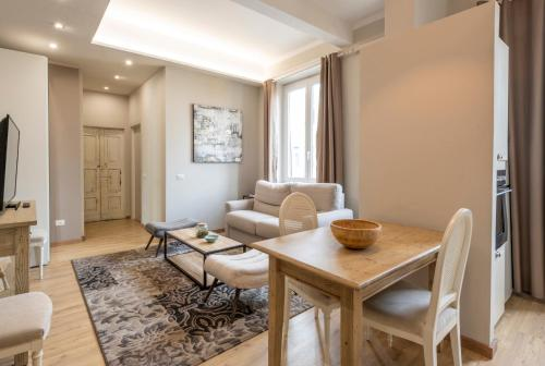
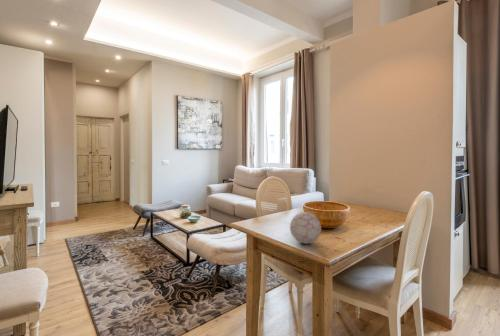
+ decorative ball (305, 227)
